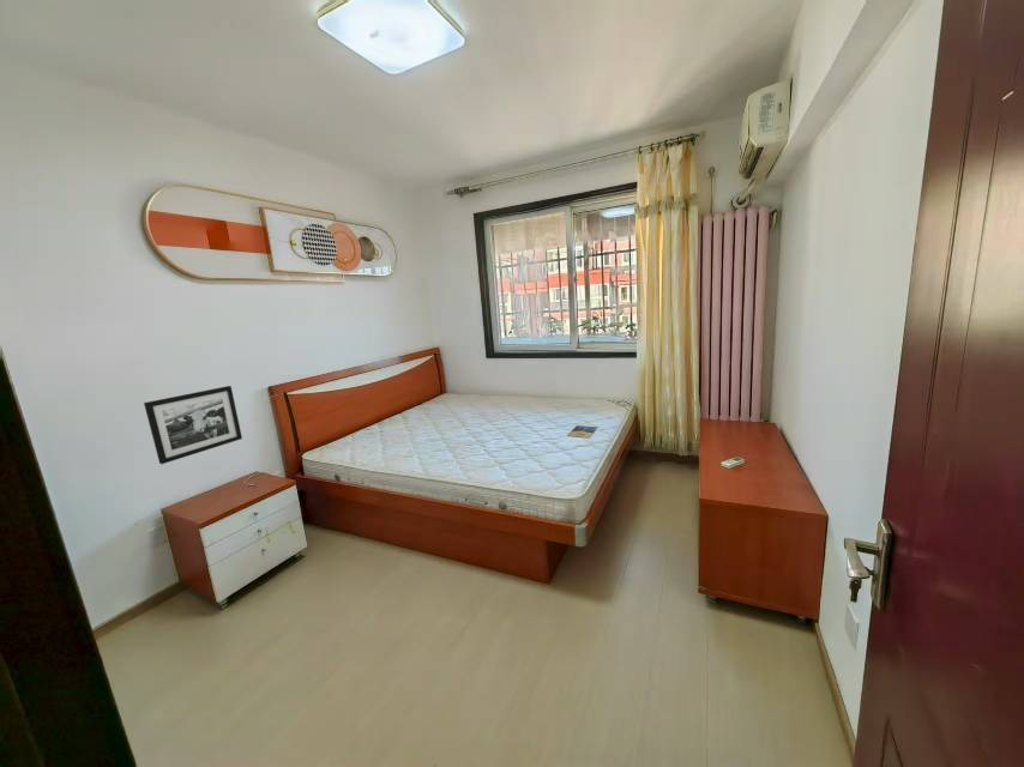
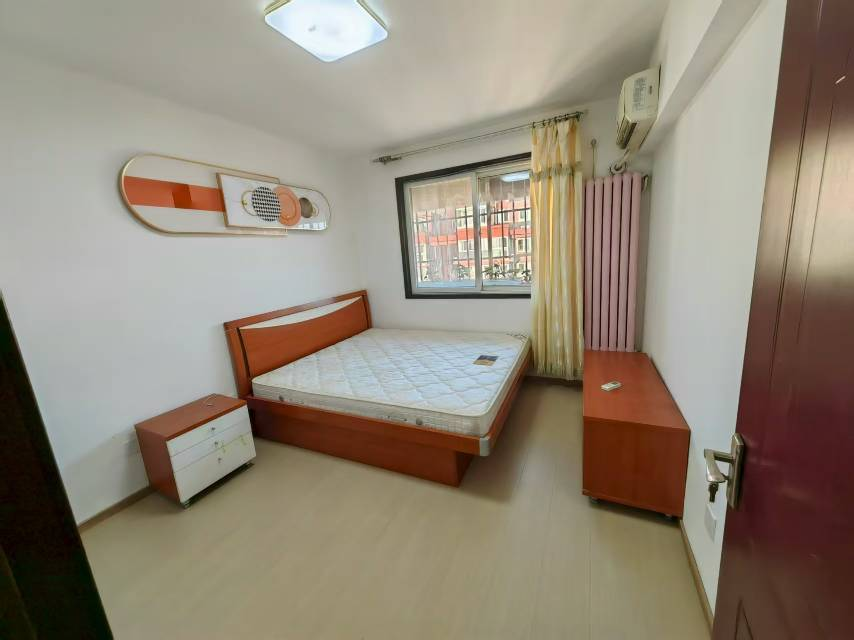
- picture frame (197, 422)
